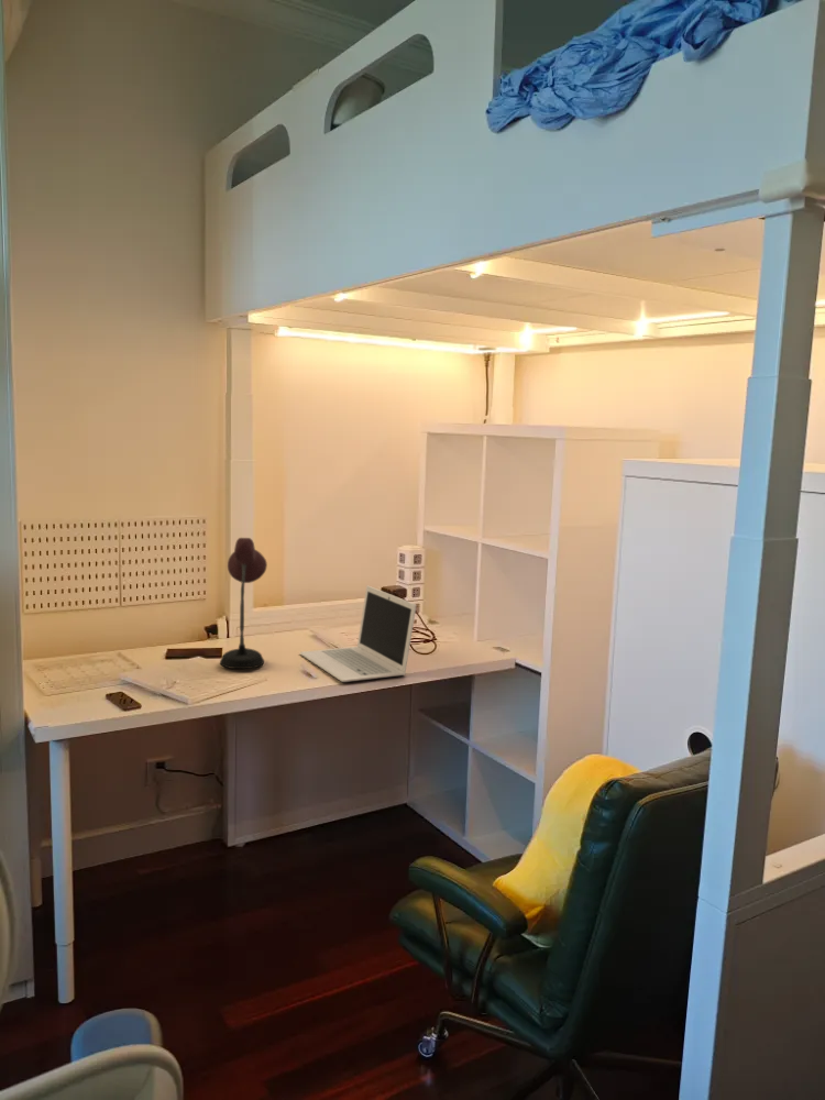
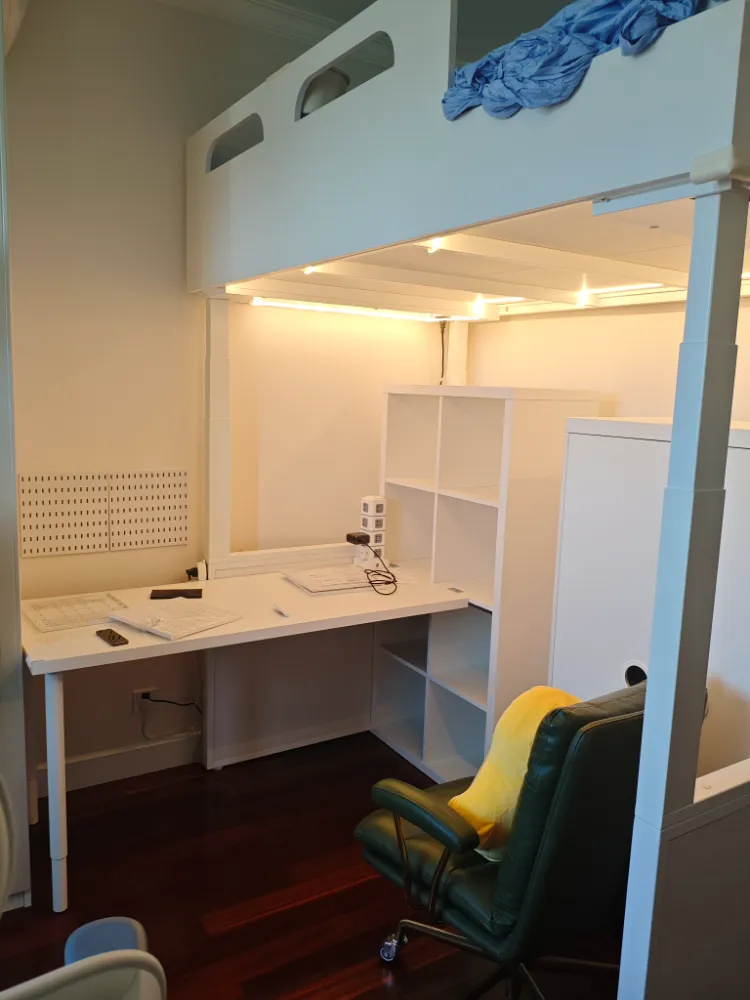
- laptop (360, 630)
- desk lamp (243, 600)
